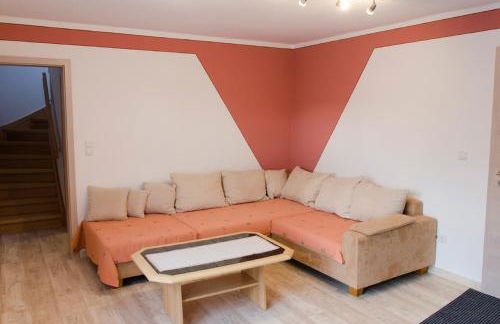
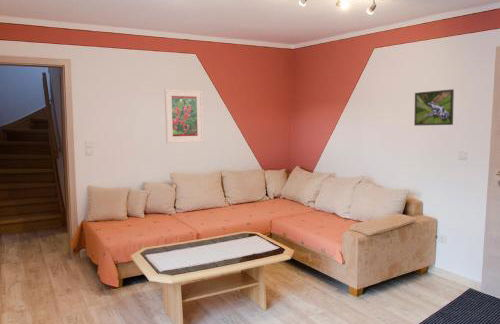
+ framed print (433, 108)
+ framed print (184, 116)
